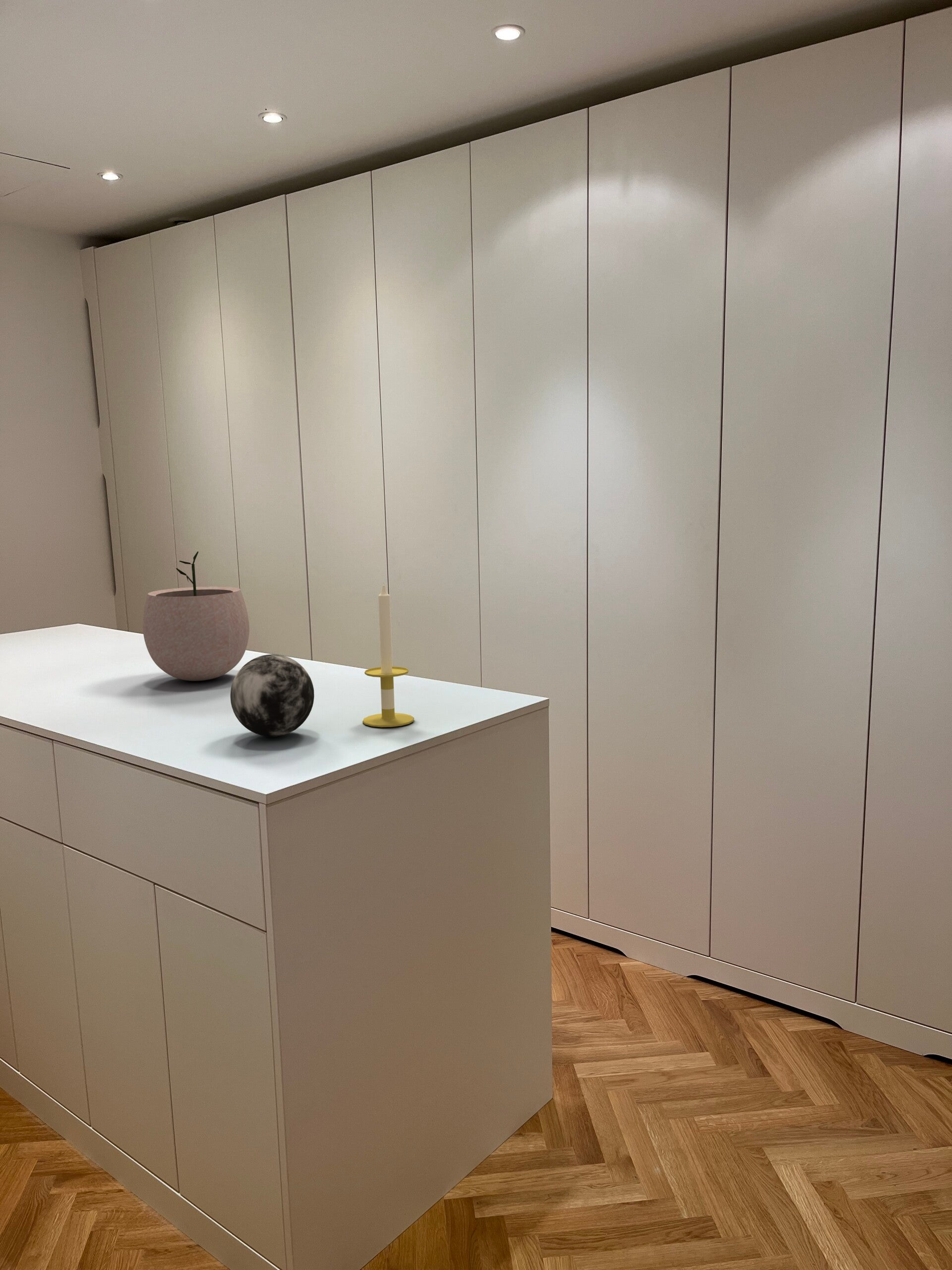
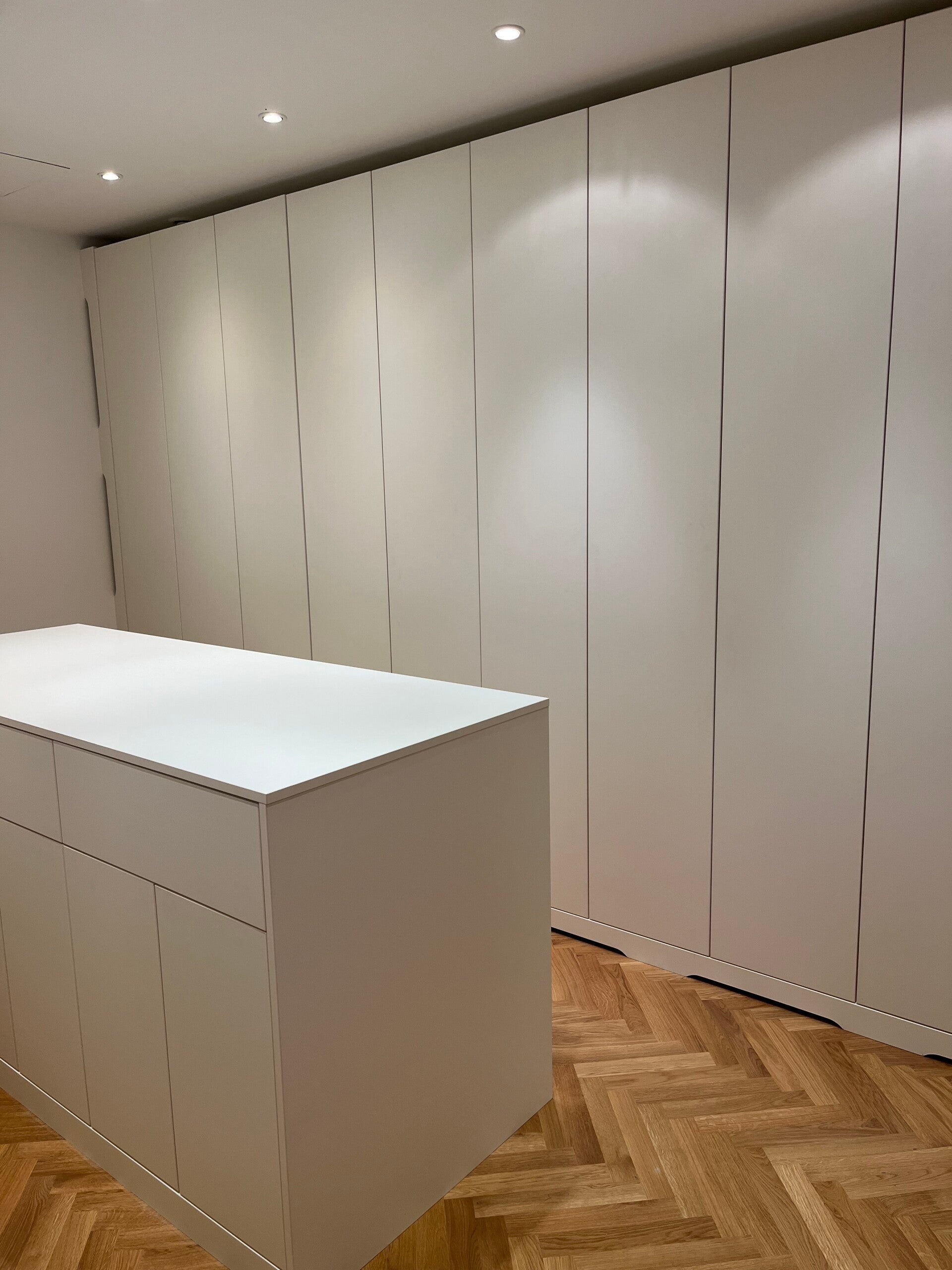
- plant pot (196, 616)
- decorative orb (272, 695)
- candle (386, 652)
